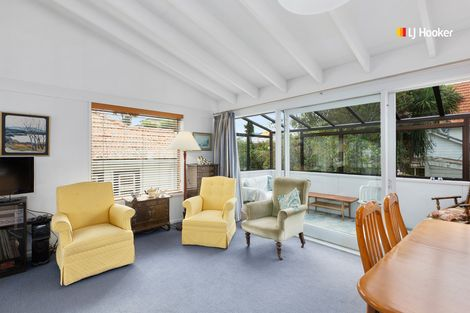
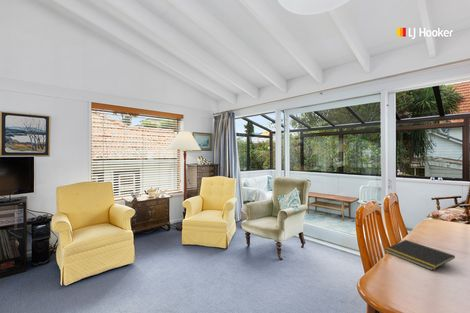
+ notepad (417, 253)
